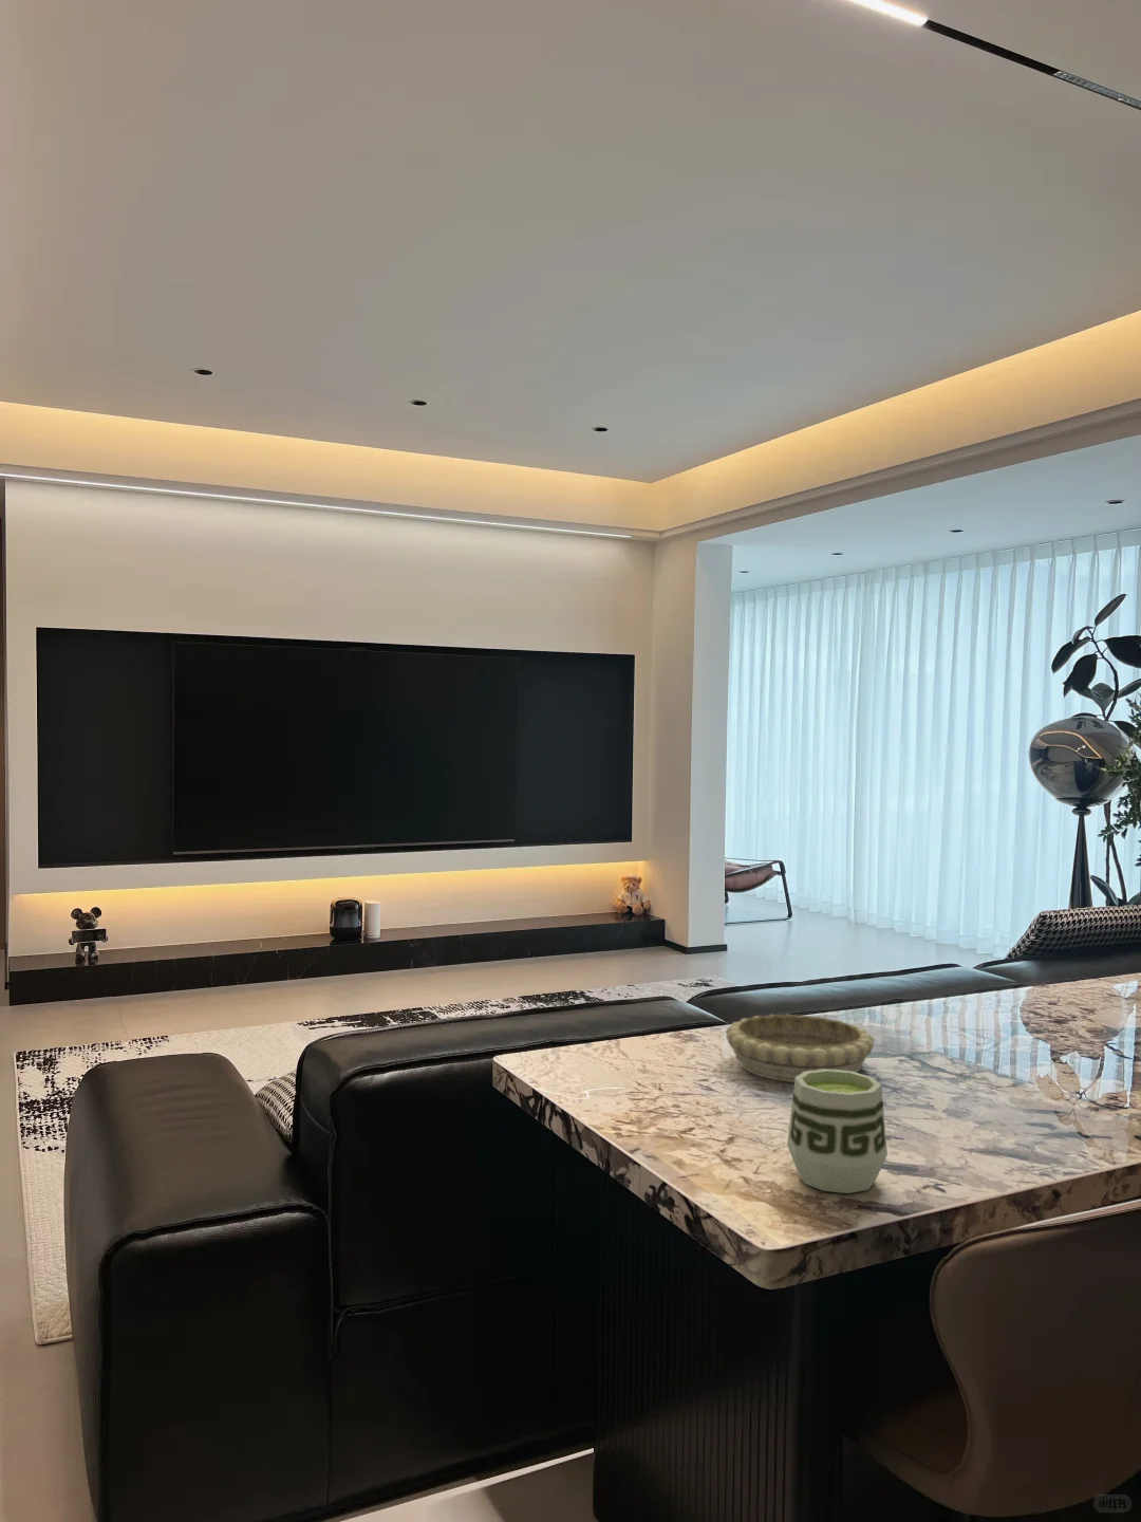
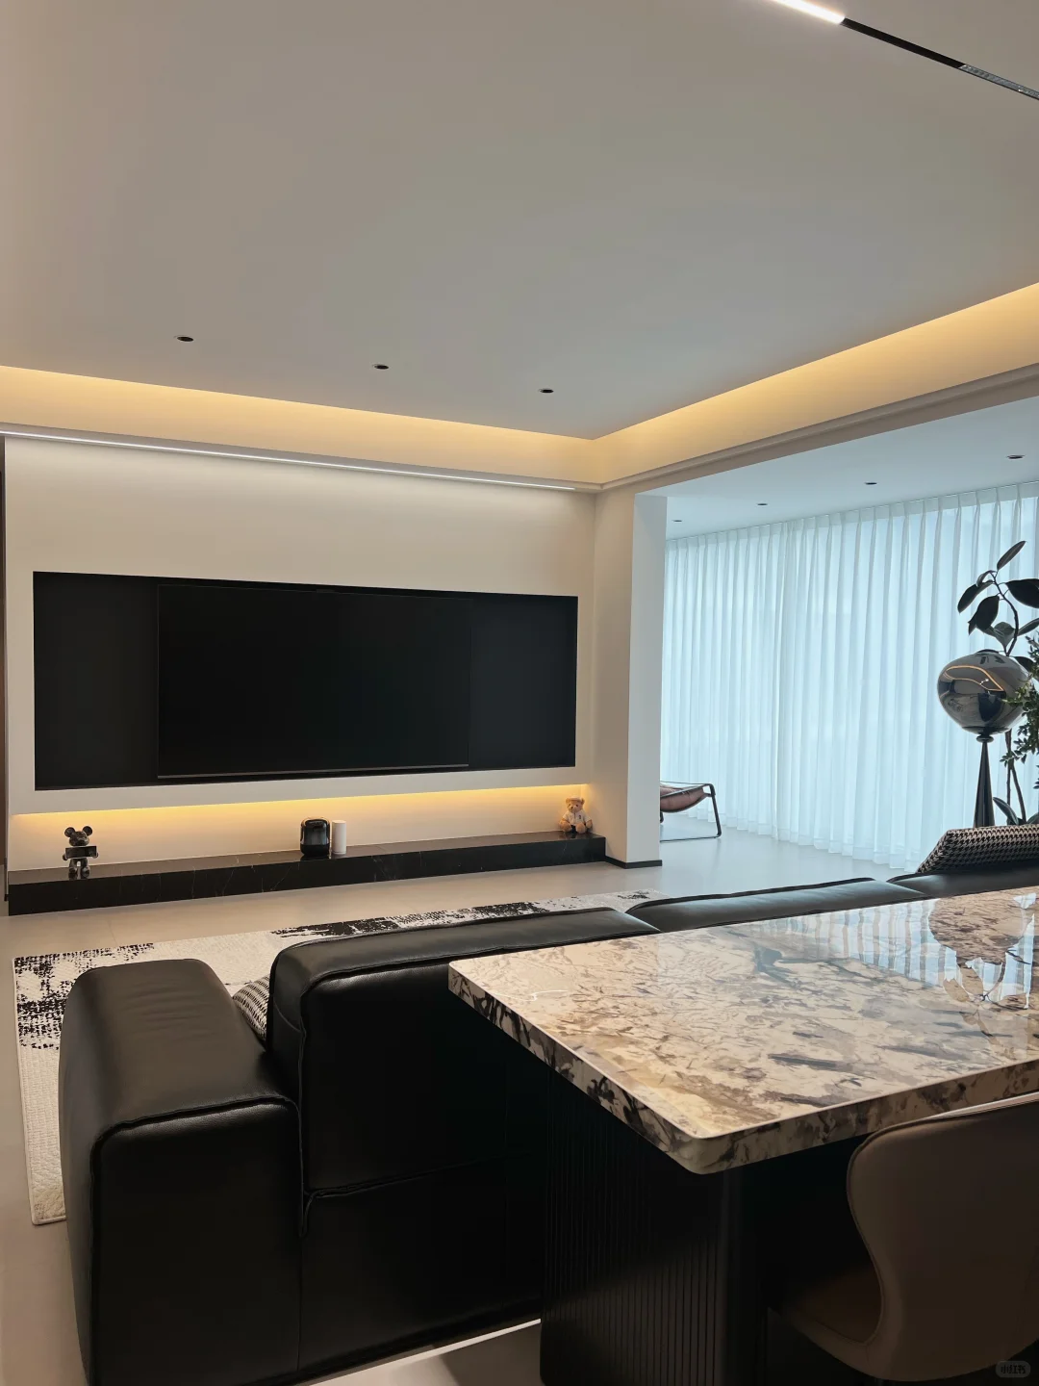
- cup (837, 1130)
- decorative bowl (798, 1046)
